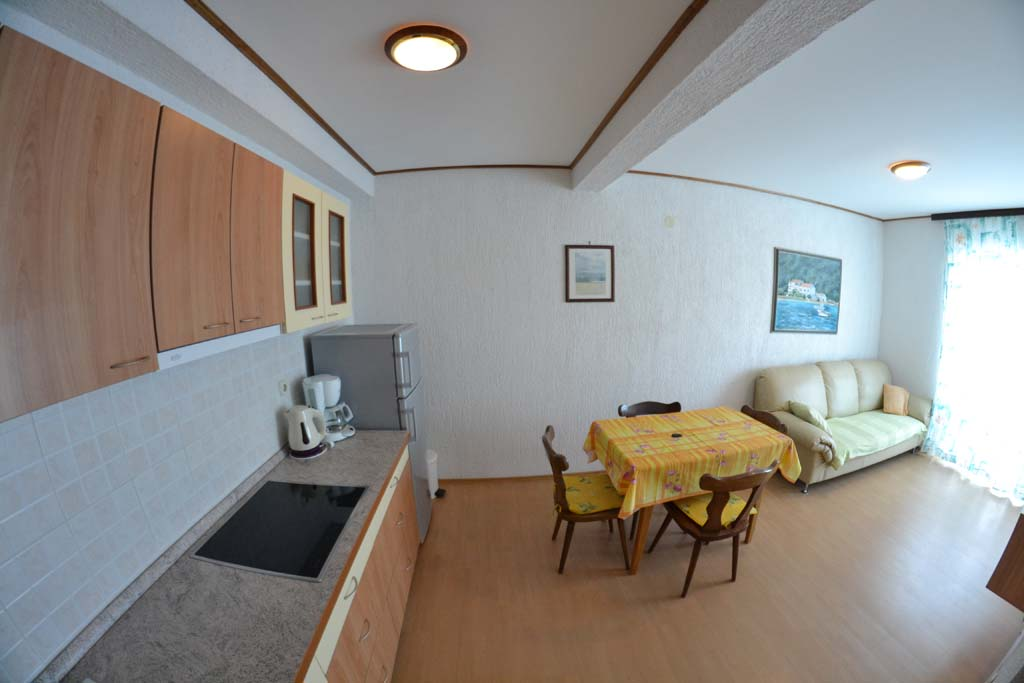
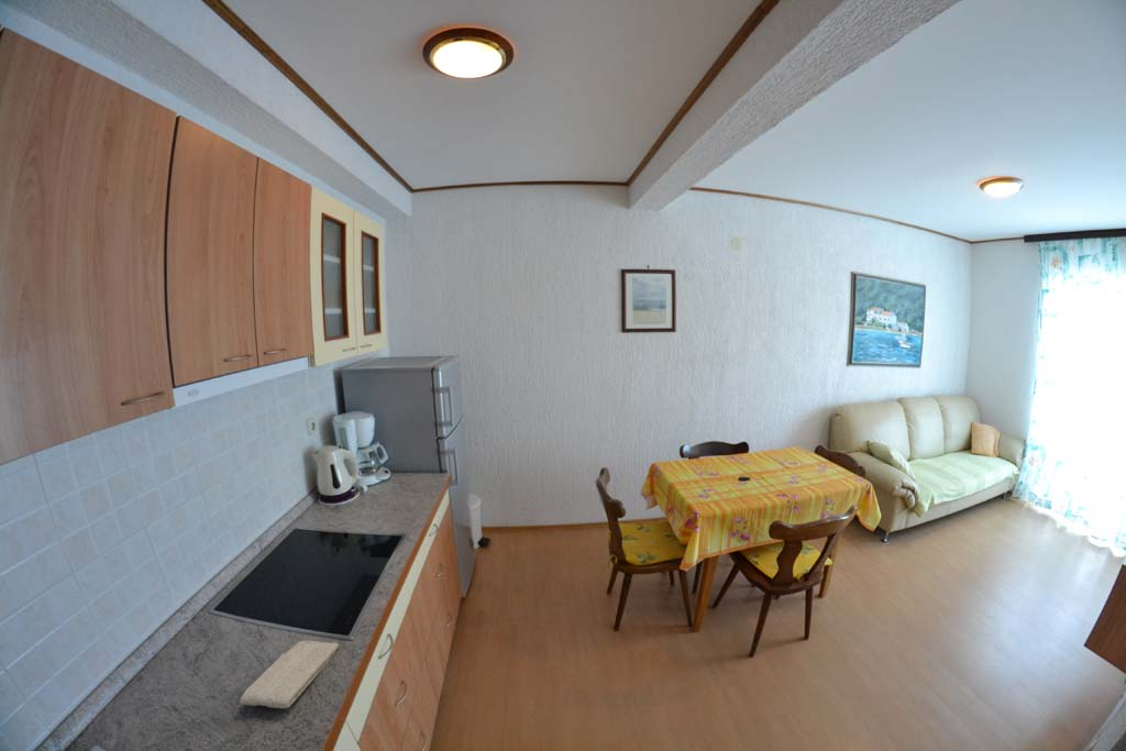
+ washcloth (295, 670)
